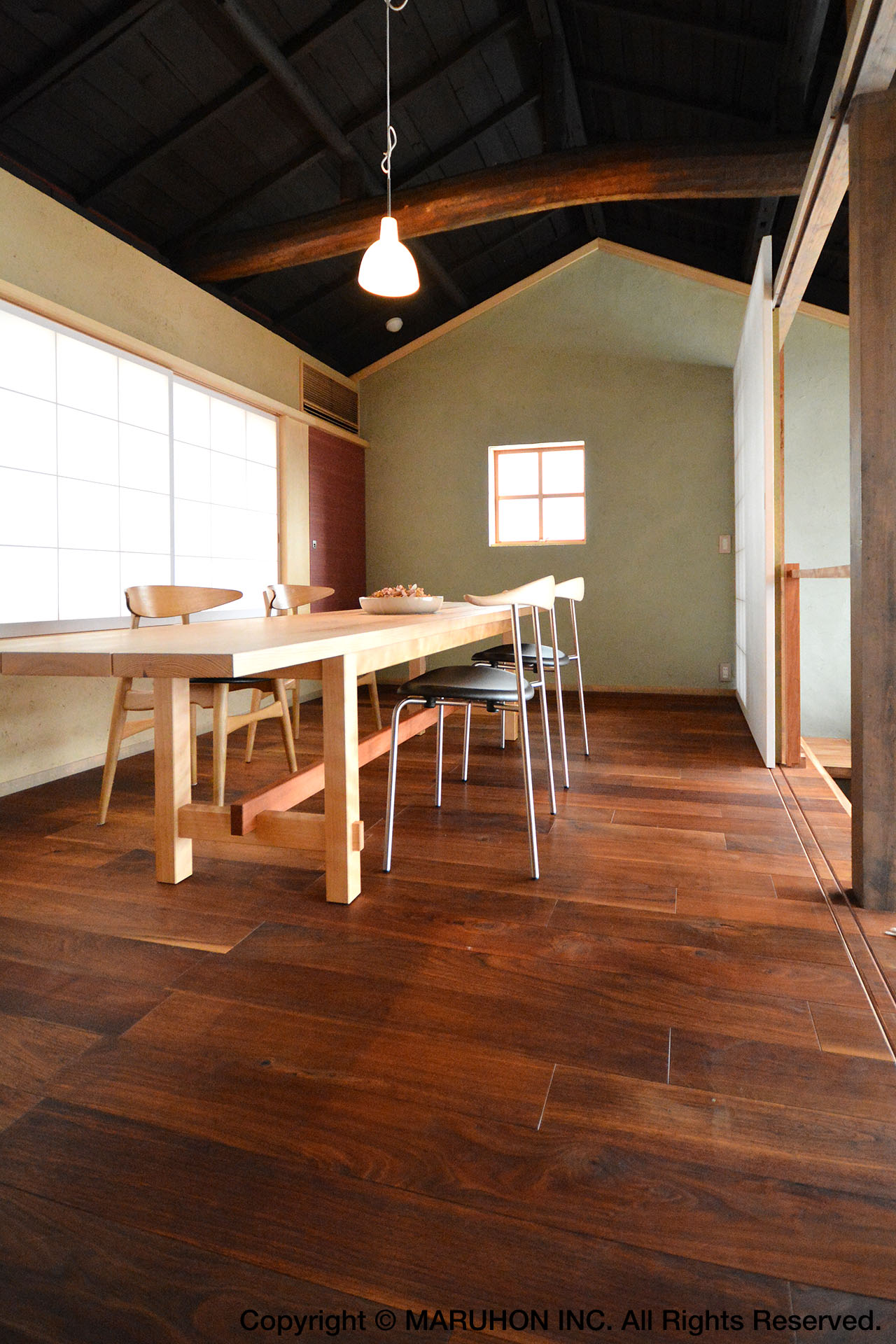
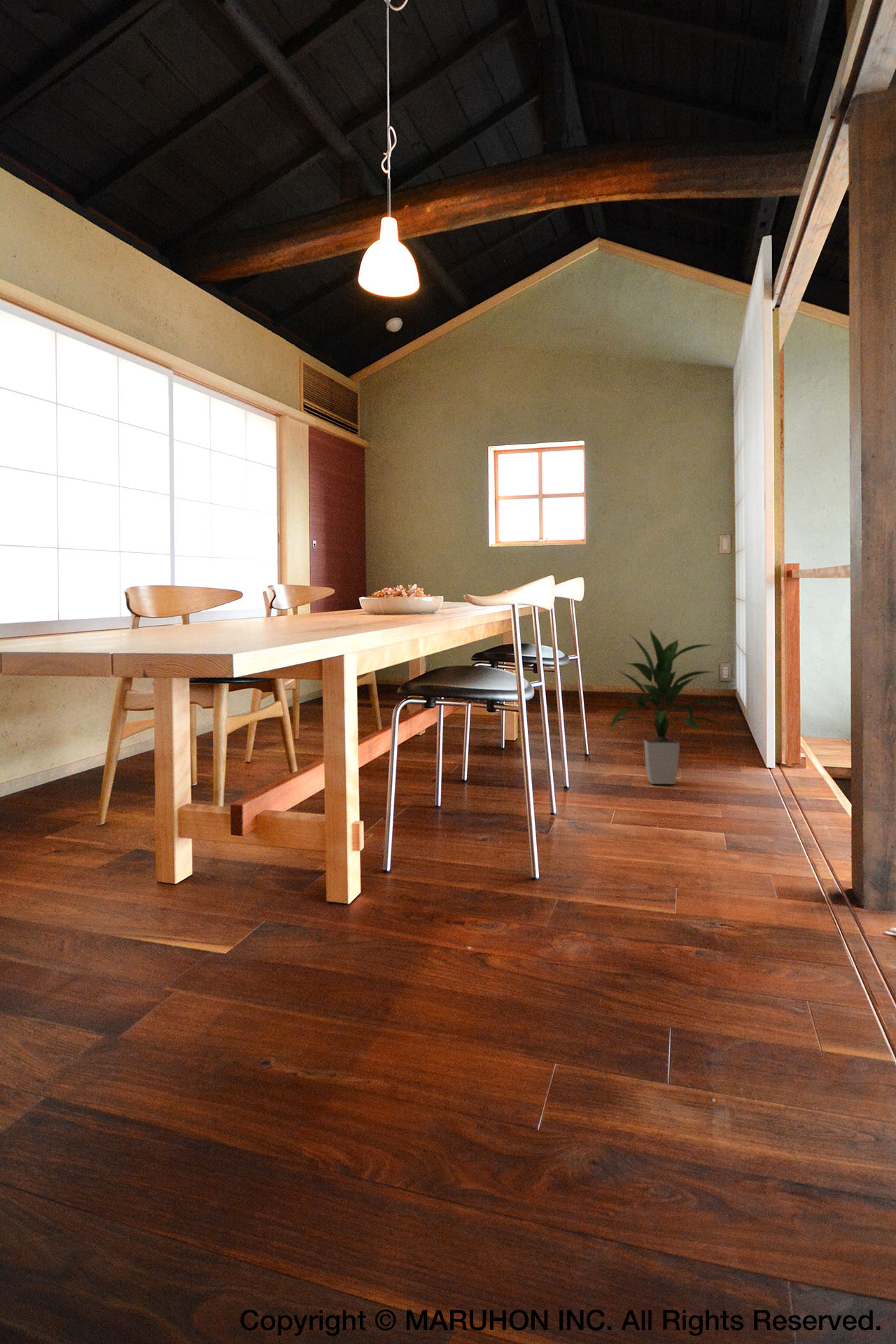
+ indoor plant (664, 704)
